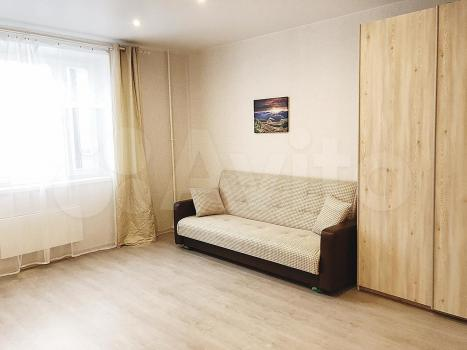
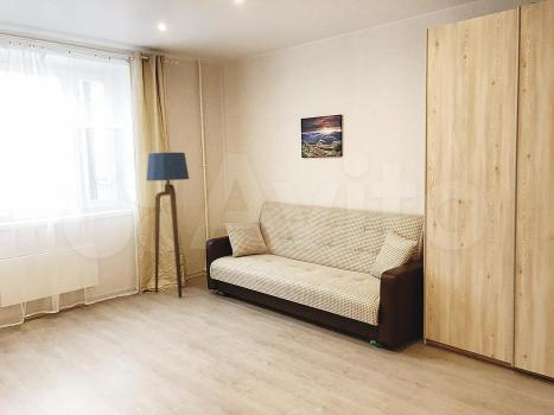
+ floor lamp (172, 224)
